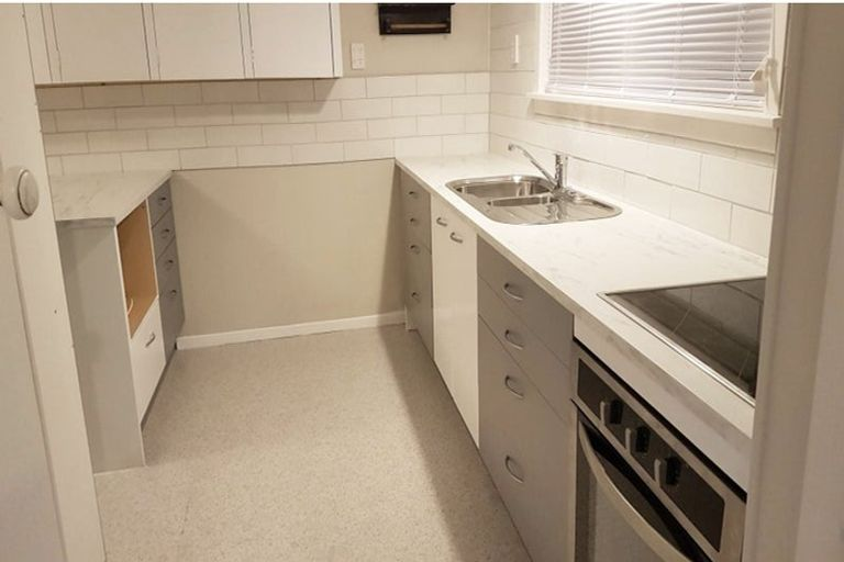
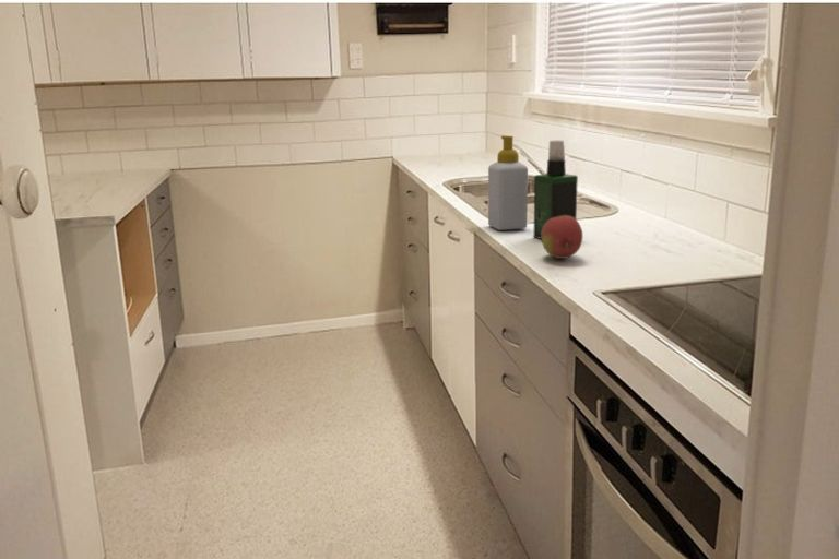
+ soap bottle (507, 182)
+ fruit (562, 236)
+ spray bottle (555, 190)
